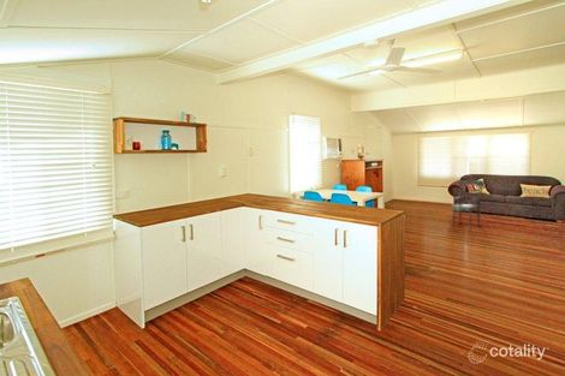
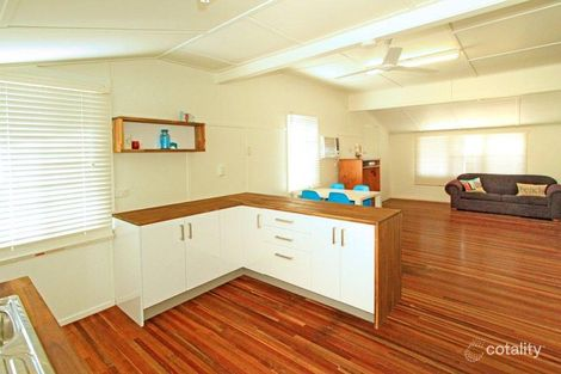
- dining chair (465, 199)
